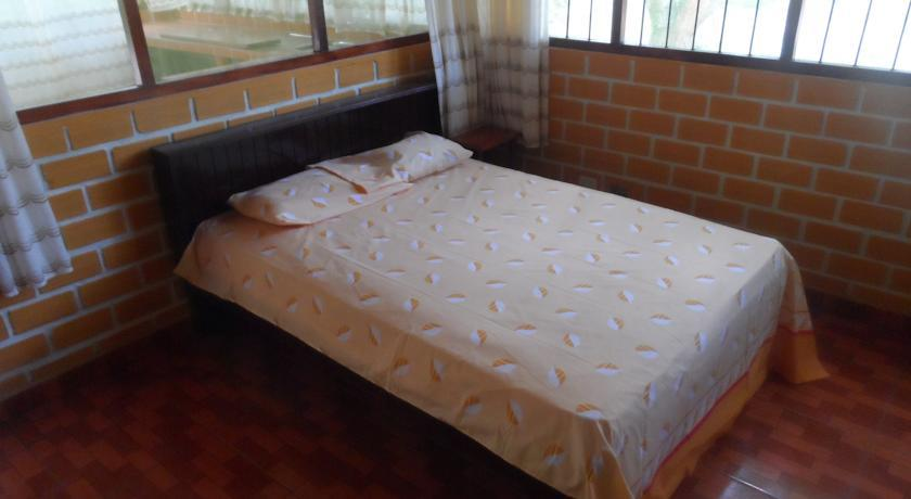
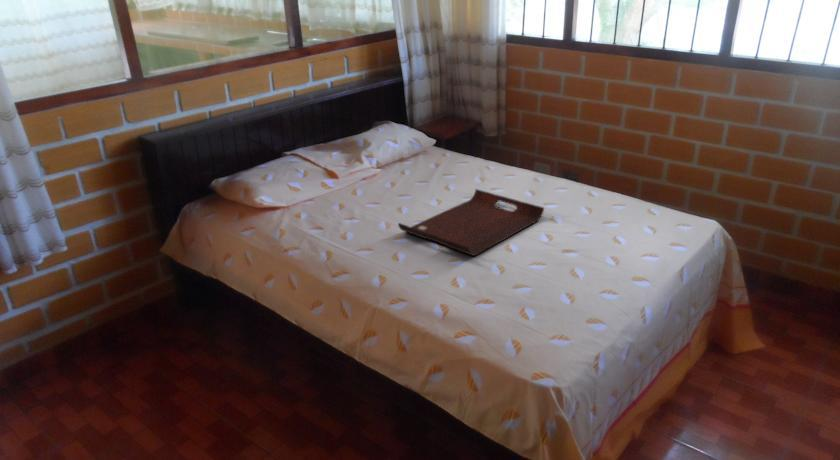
+ serving tray (472, 220)
